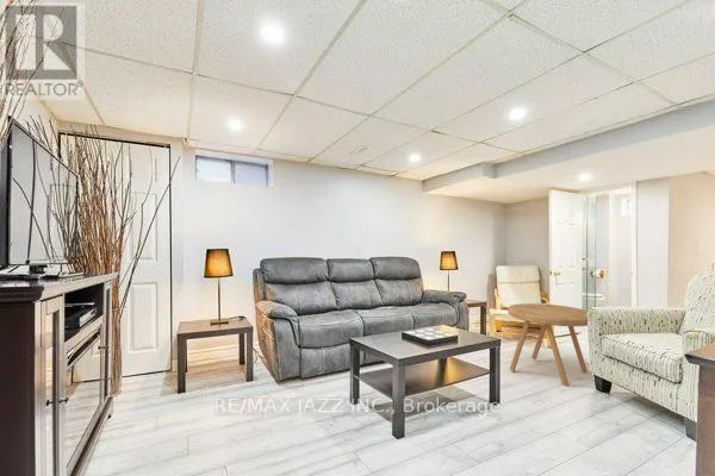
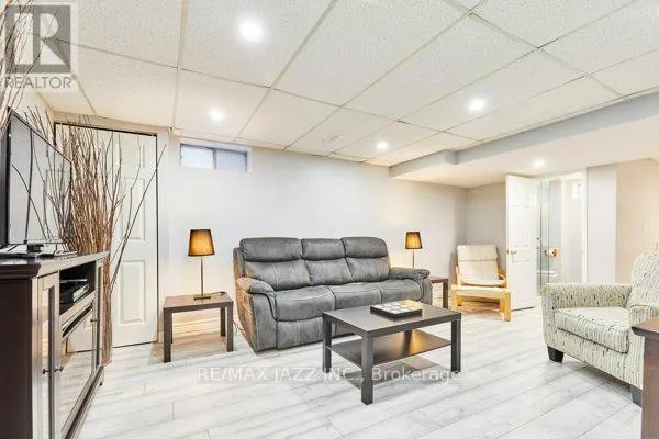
- side table (549, 340)
